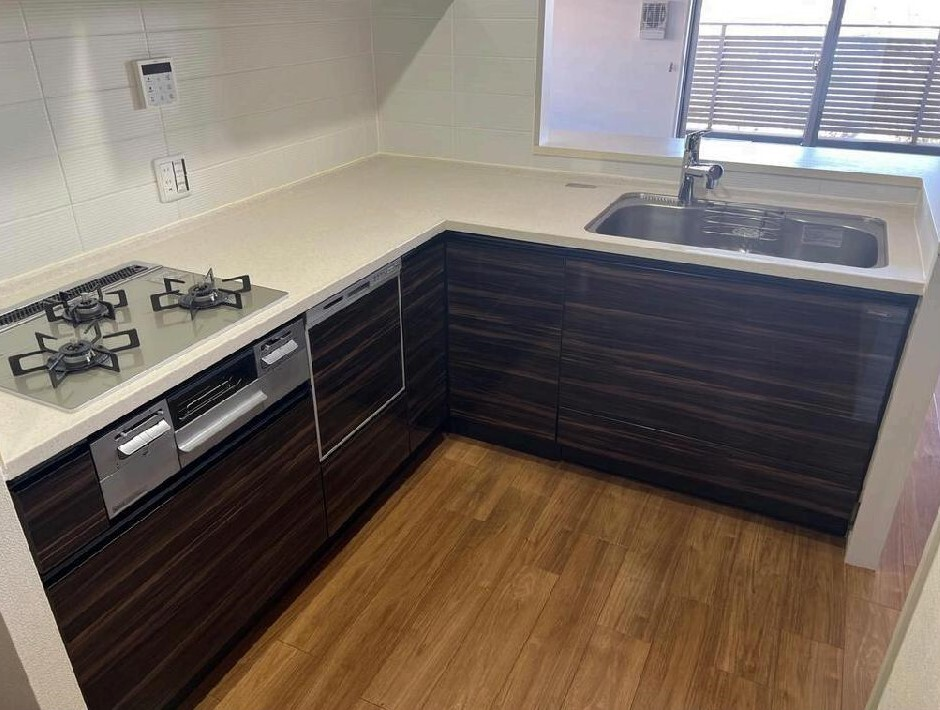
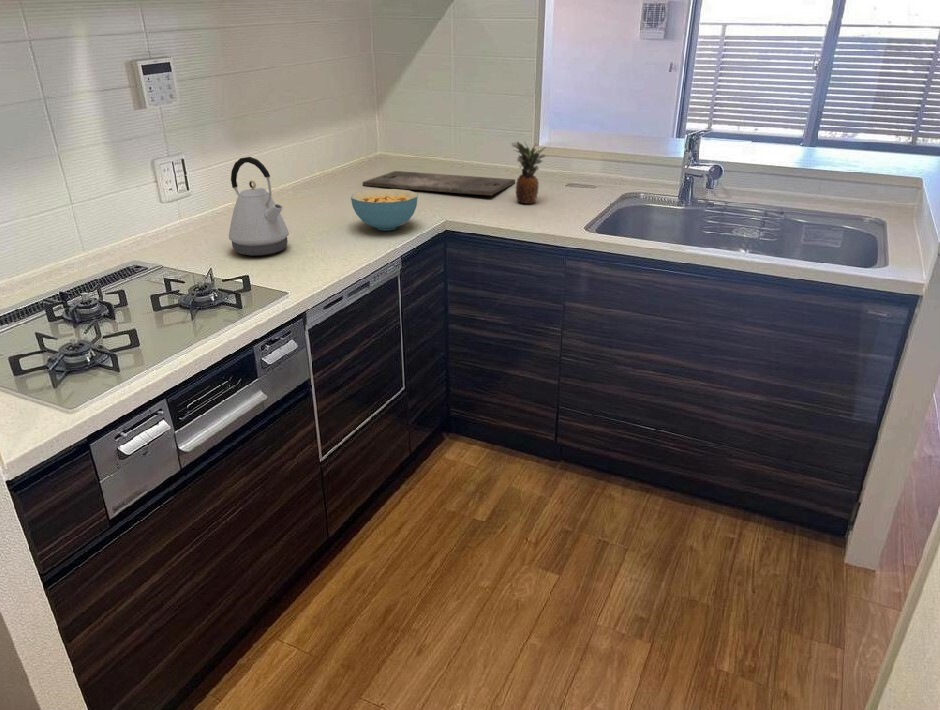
+ kettle (256, 204)
+ fruit (527, 171)
+ cereal bowl (385, 211)
+ cutting board (439, 182)
